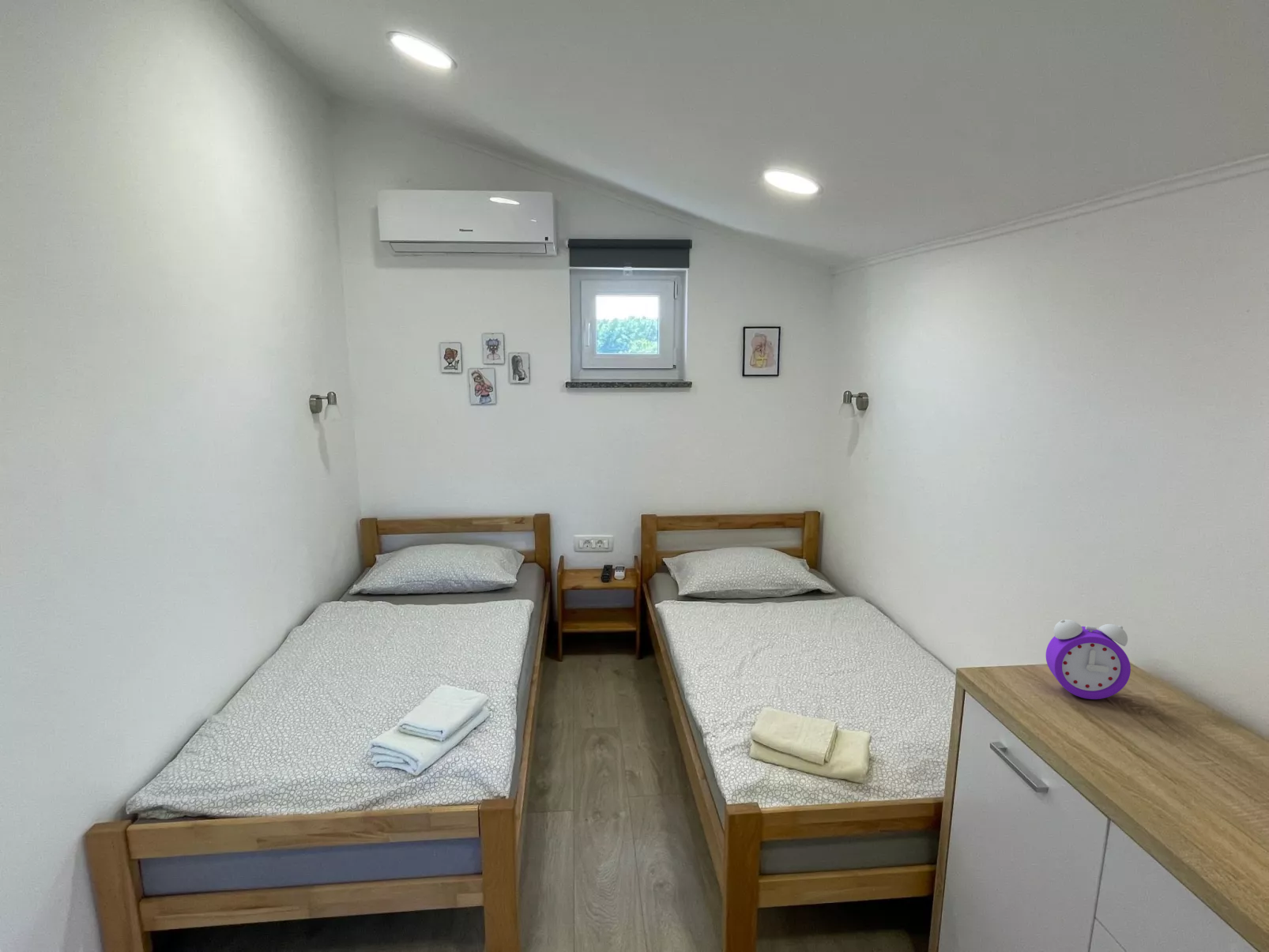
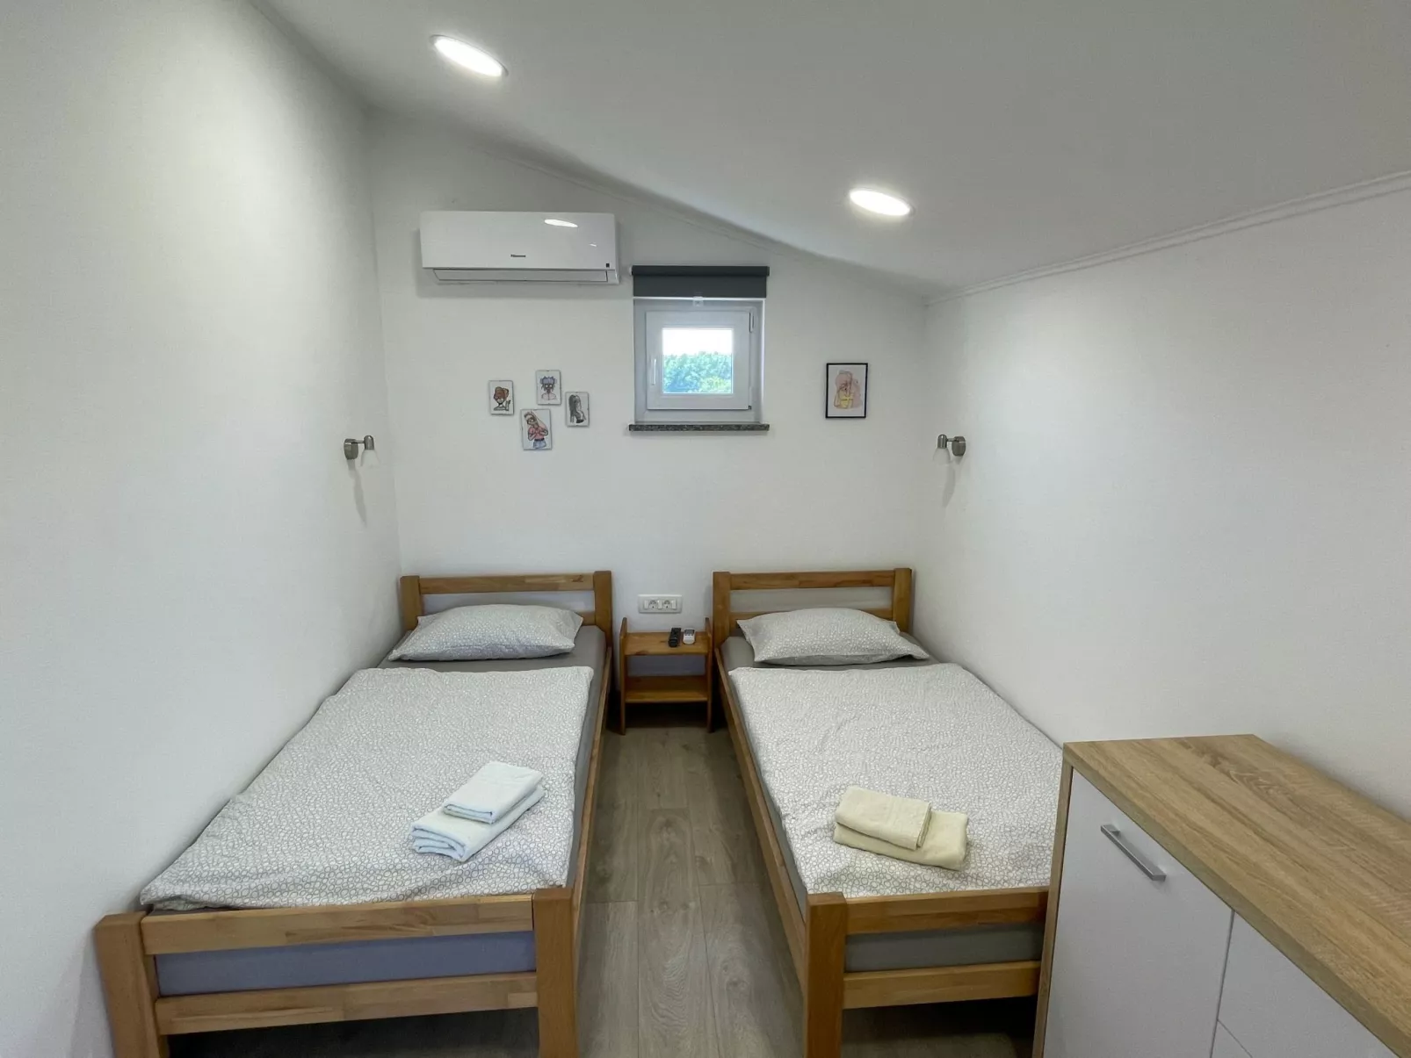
- alarm clock (1086, 657)
